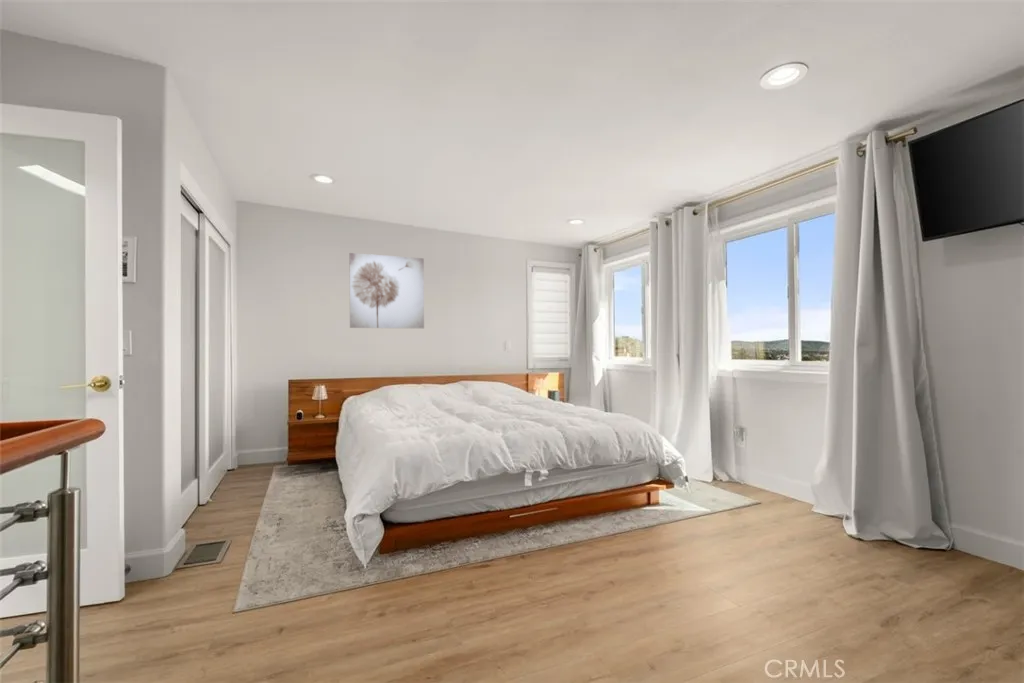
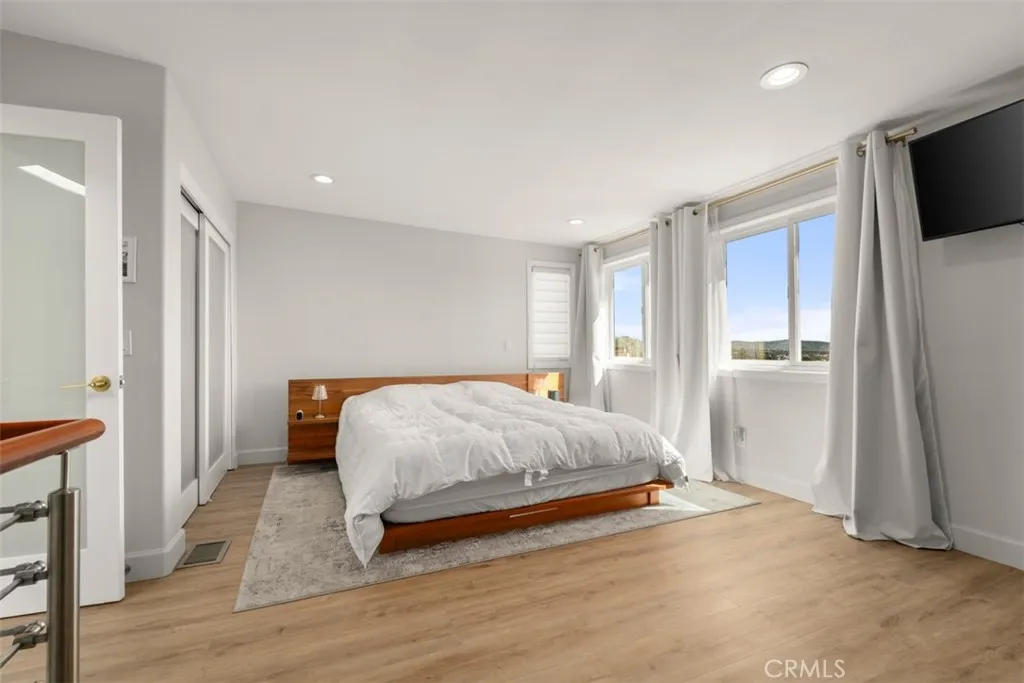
- wall art (388, 291)
